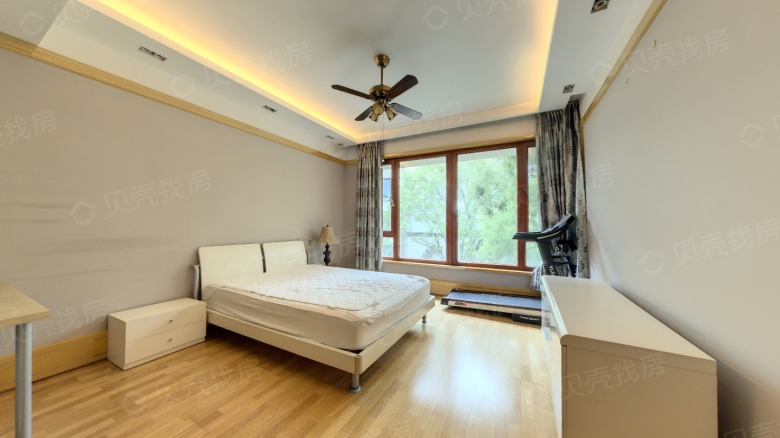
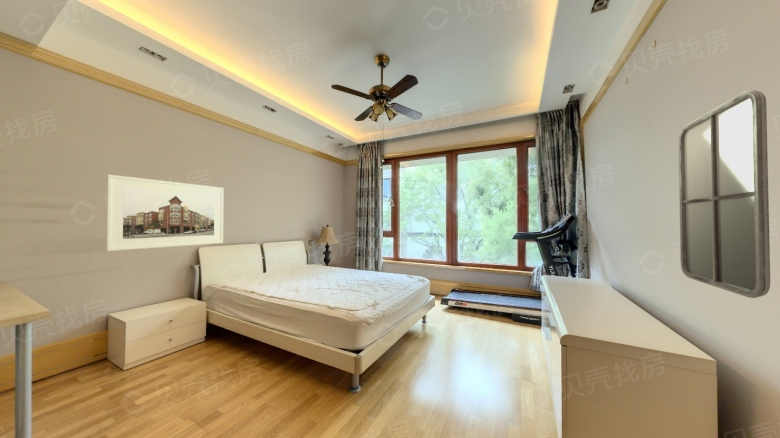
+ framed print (174, 214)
+ home mirror (715, 198)
